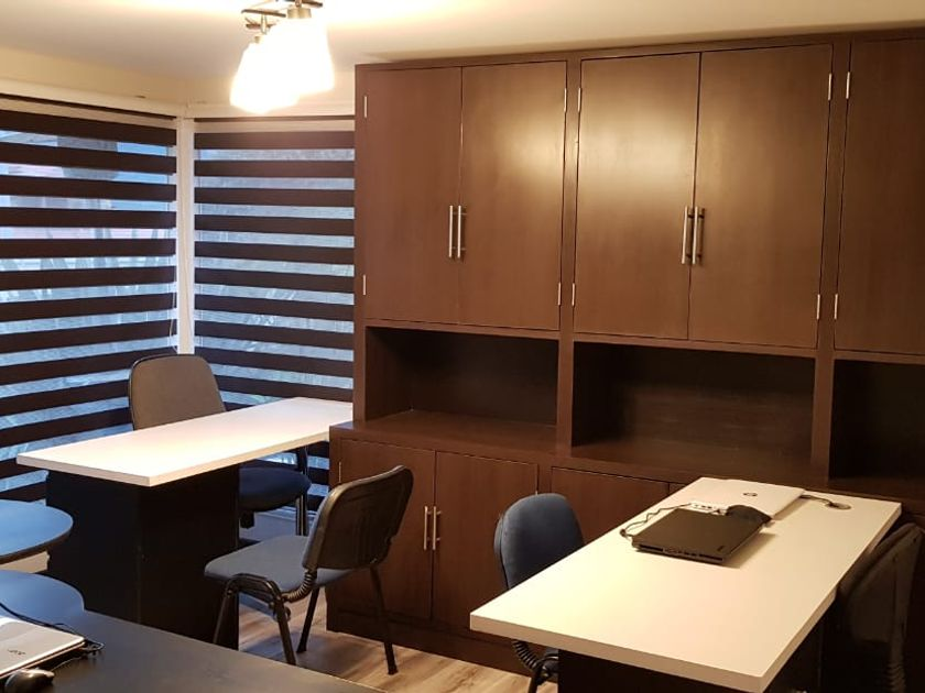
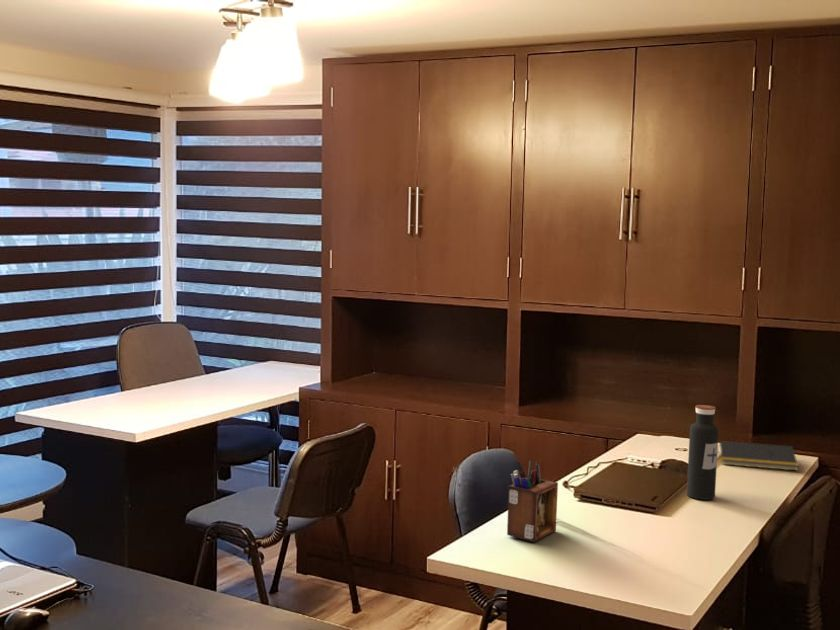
+ water bottle (703, 451)
+ desk organizer (532, 499)
+ notepad (757, 455)
